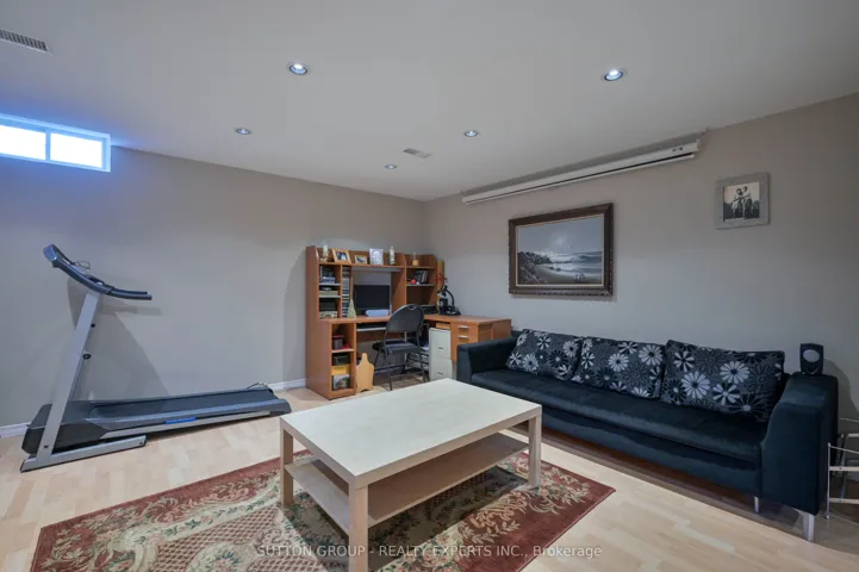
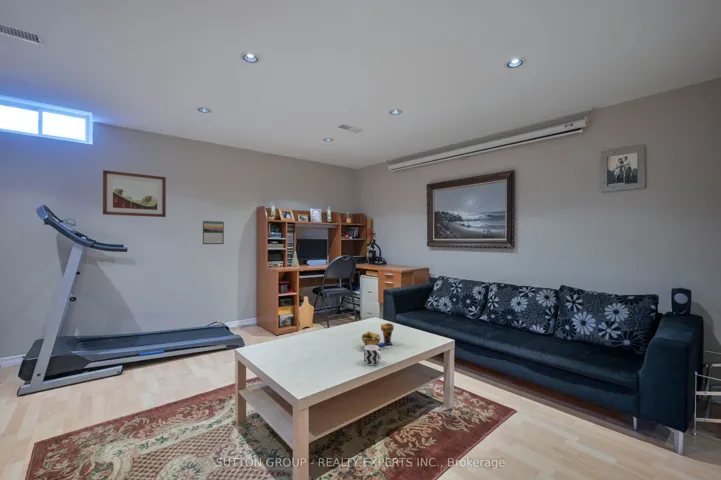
+ decorative bowl (378, 336)
+ calendar (213, 232)
+ wall art (135, 194)
+ cup (373, 355)
